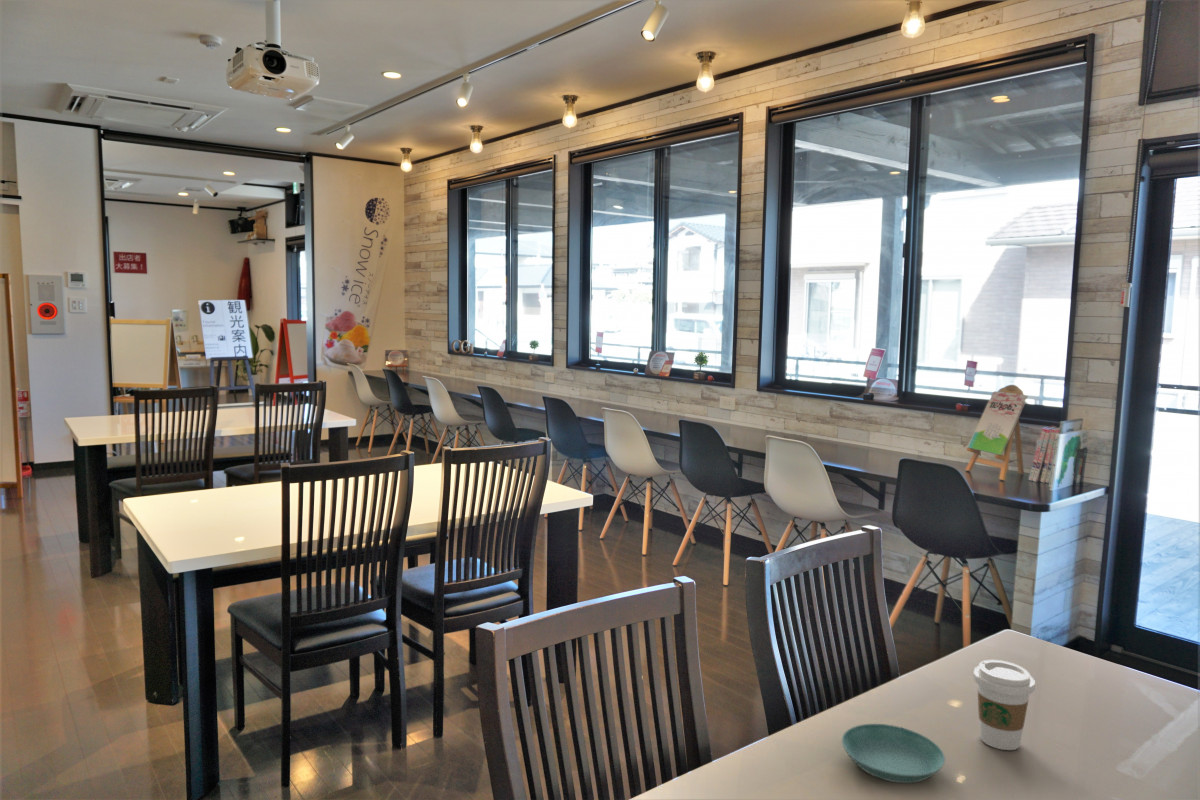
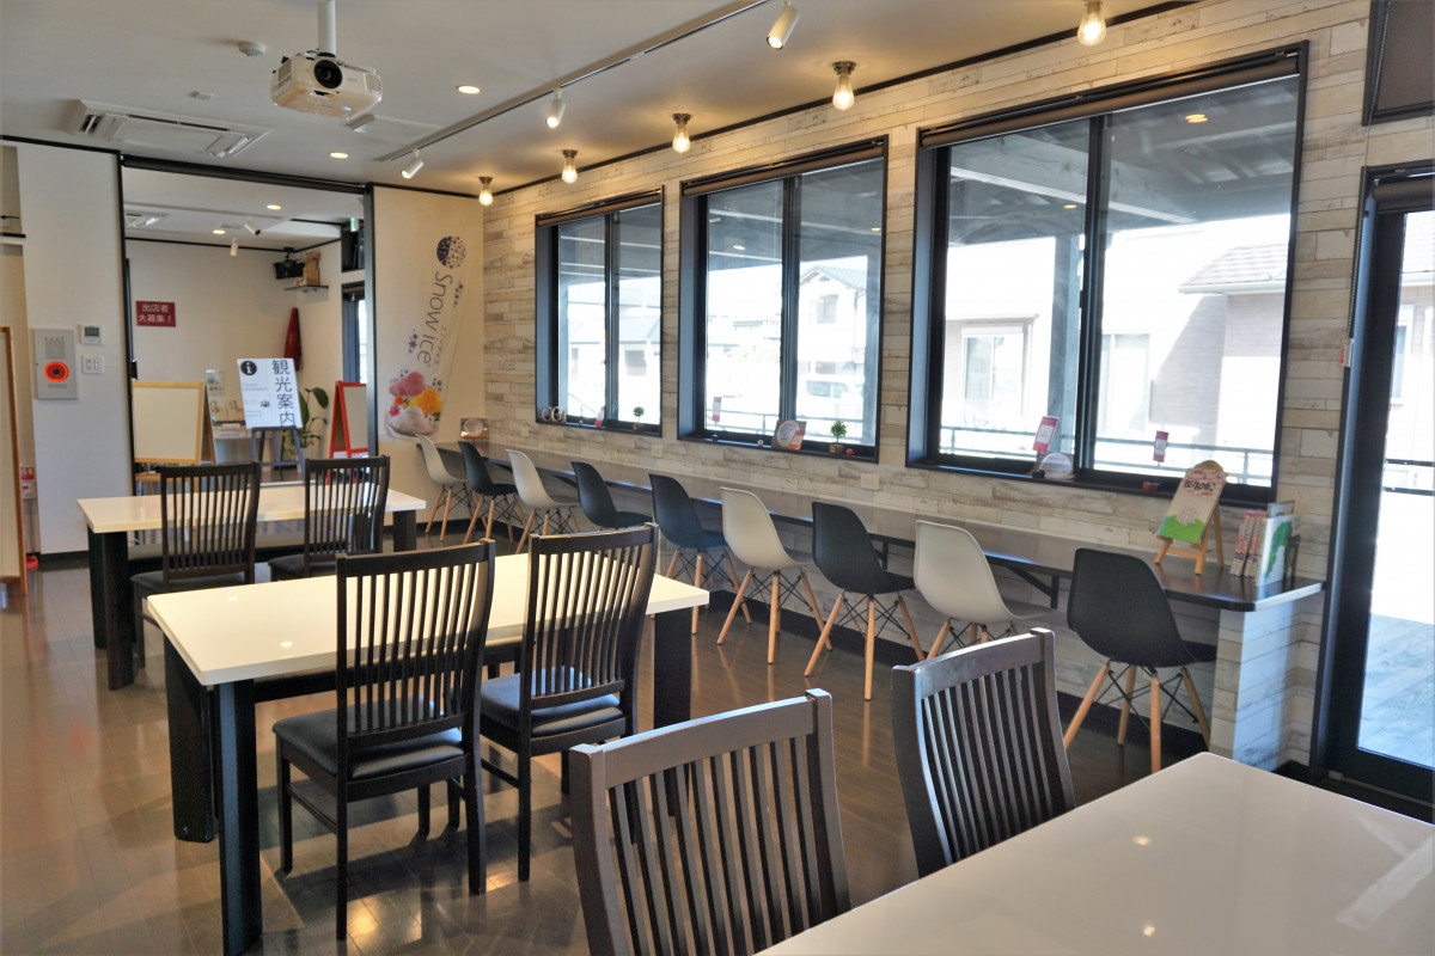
- coffee cup (1002, 705)
- saucer (891, 755)
